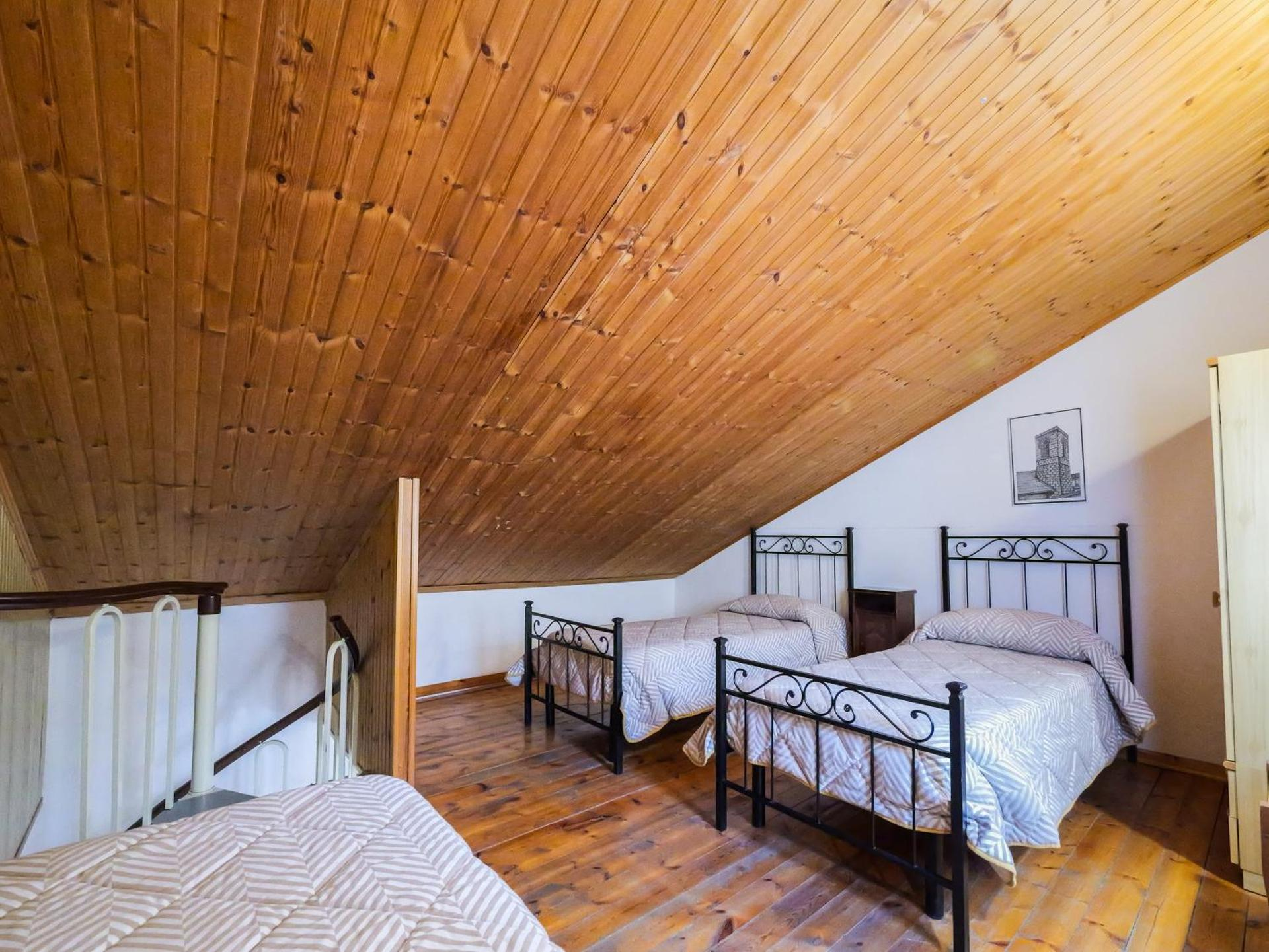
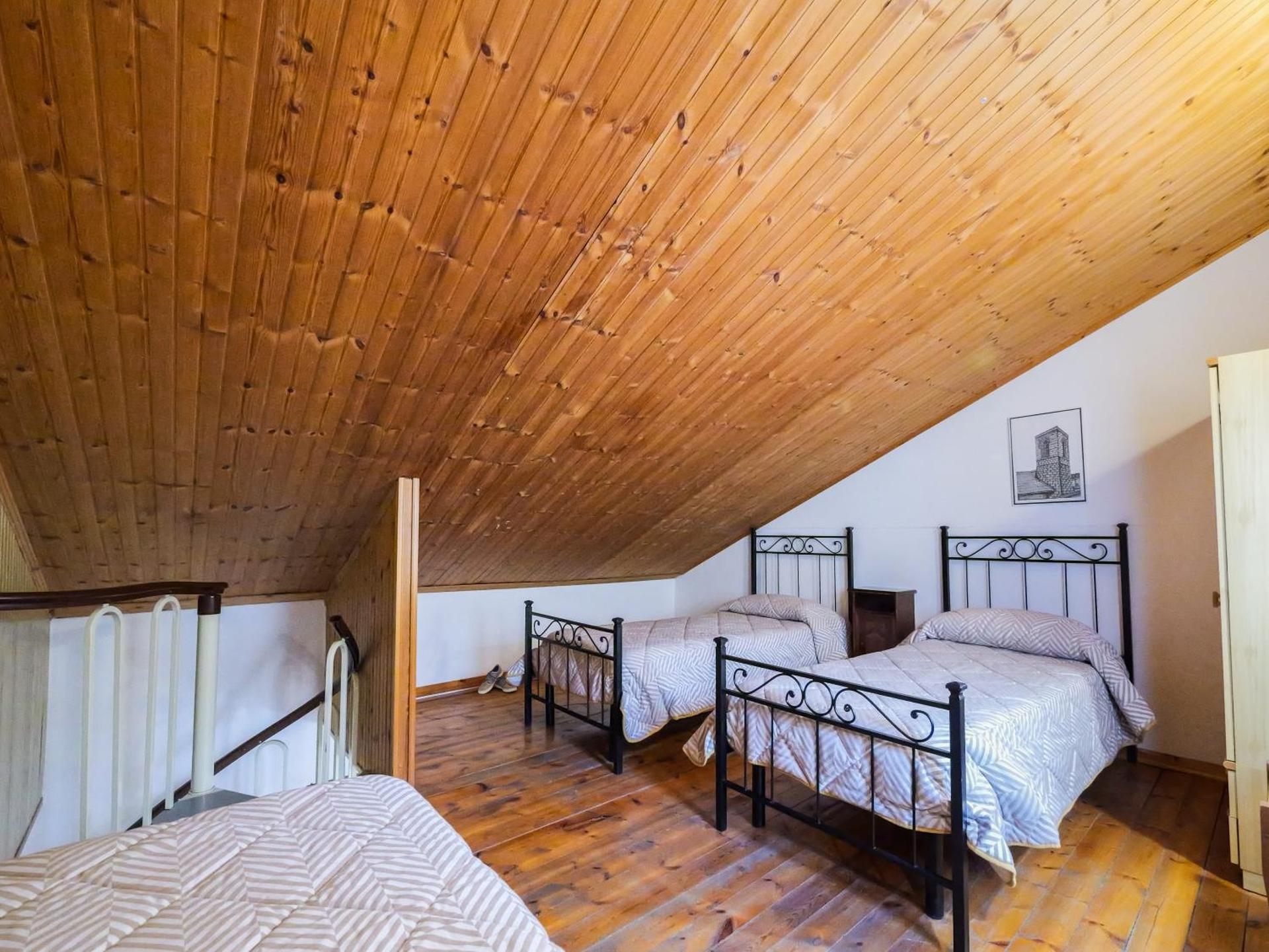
+ shoe (496, 680)
